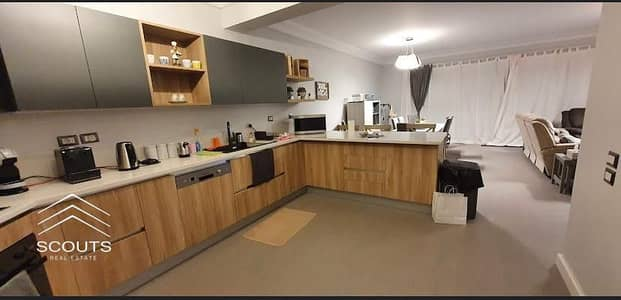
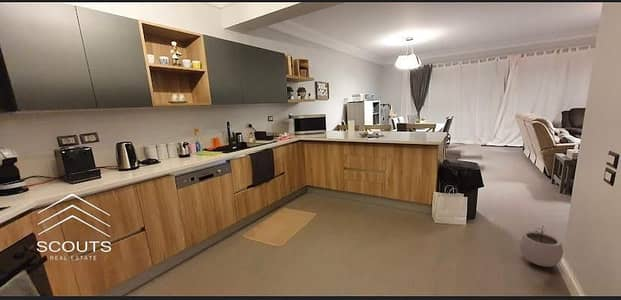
+ plant pot (540, 244)
